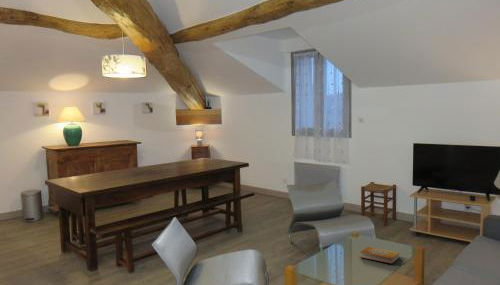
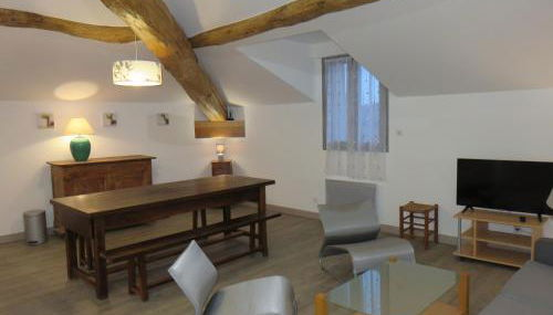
- book (379, 254)
